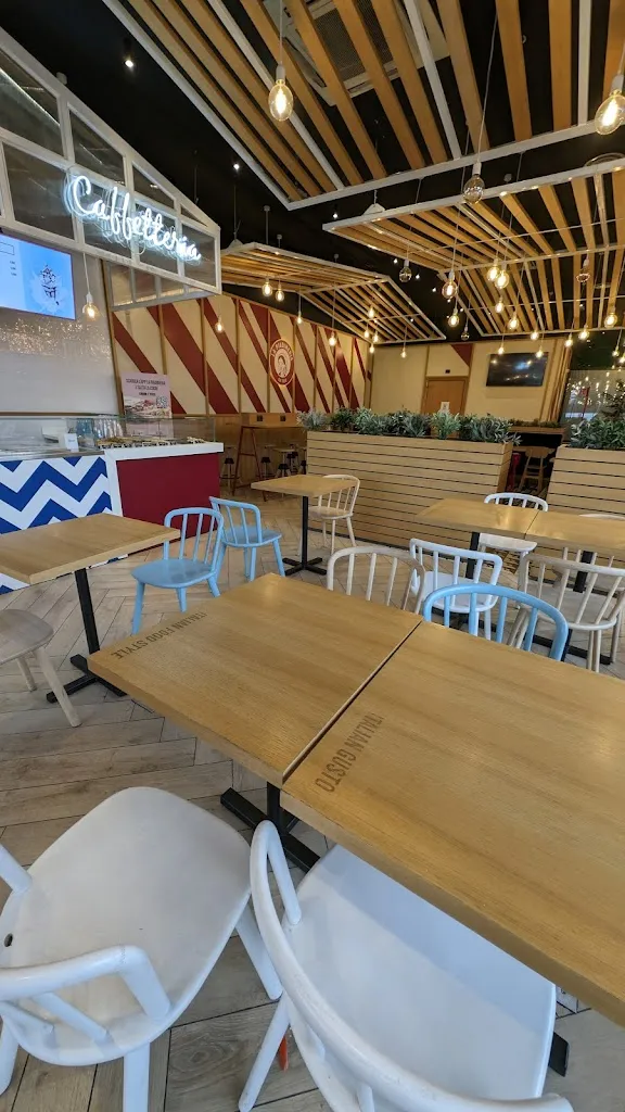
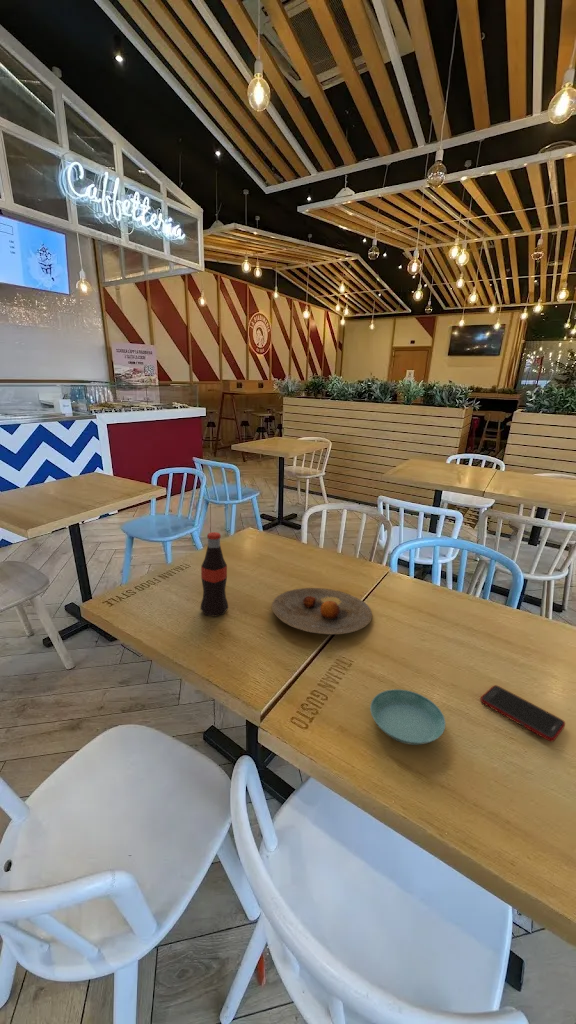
+ saucer (406, 718)
+ cell phone (521, 711)
+ bottle (214, 572)
+ plate (322, 604)
